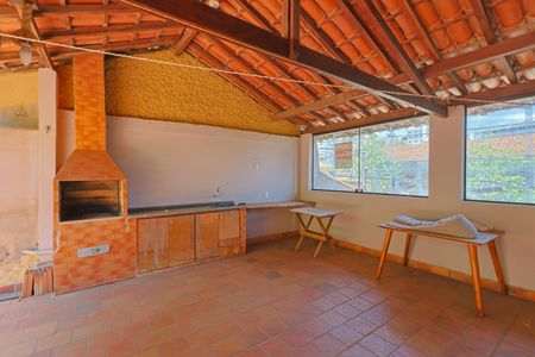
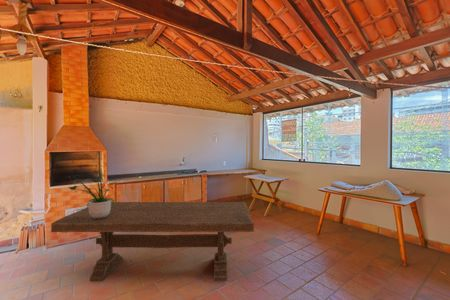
+ potted plant (90, 190)
+ dining table (163, 240)
